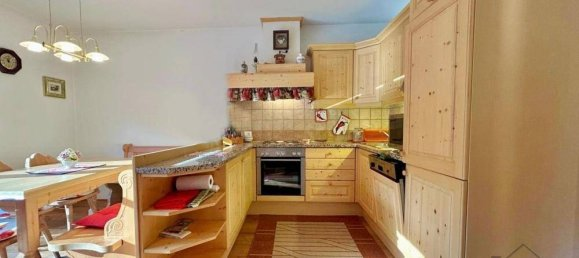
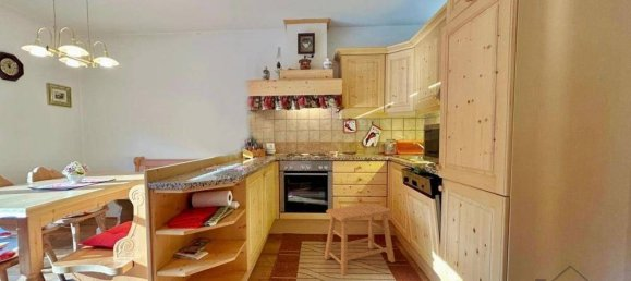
+ stool (362, 239)
